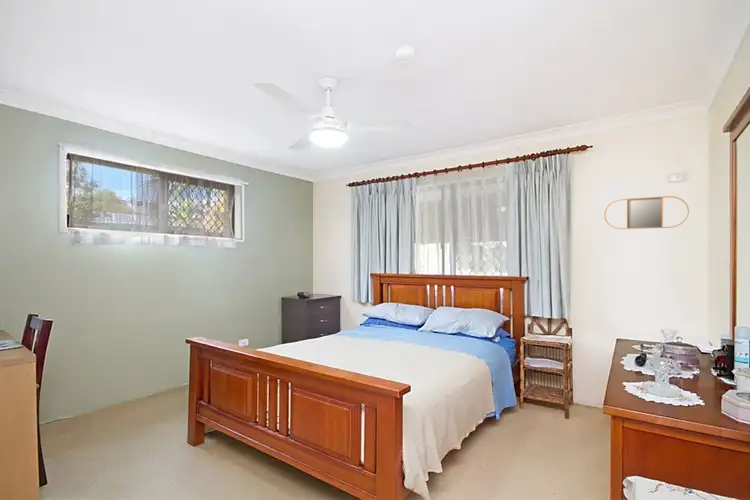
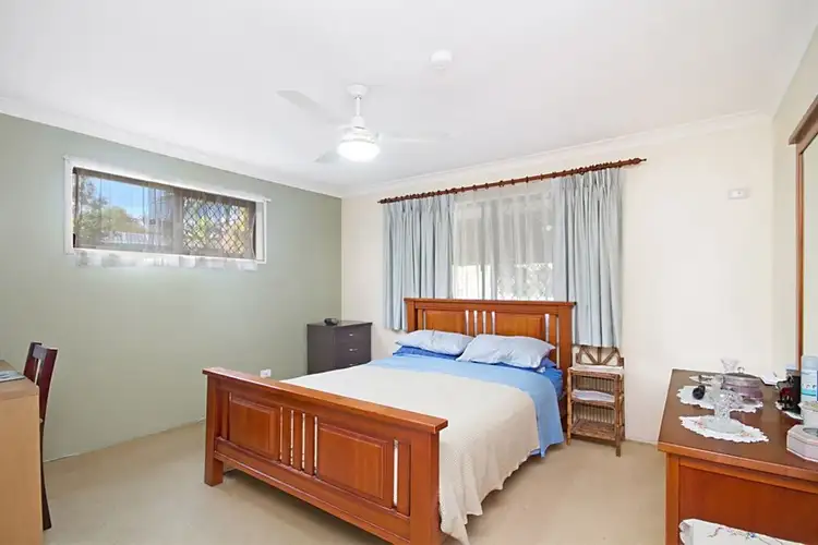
- home mirror (644, 213)
